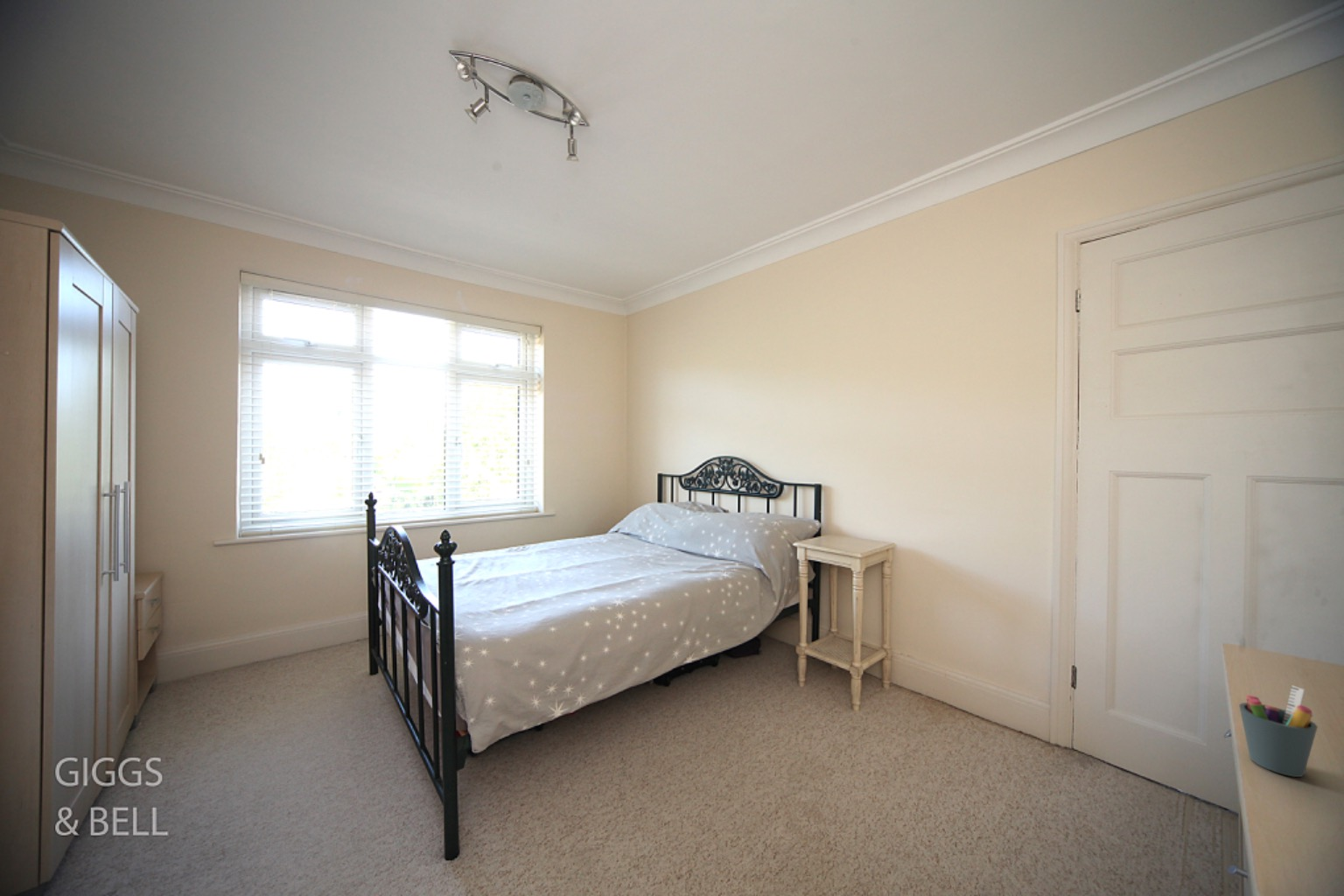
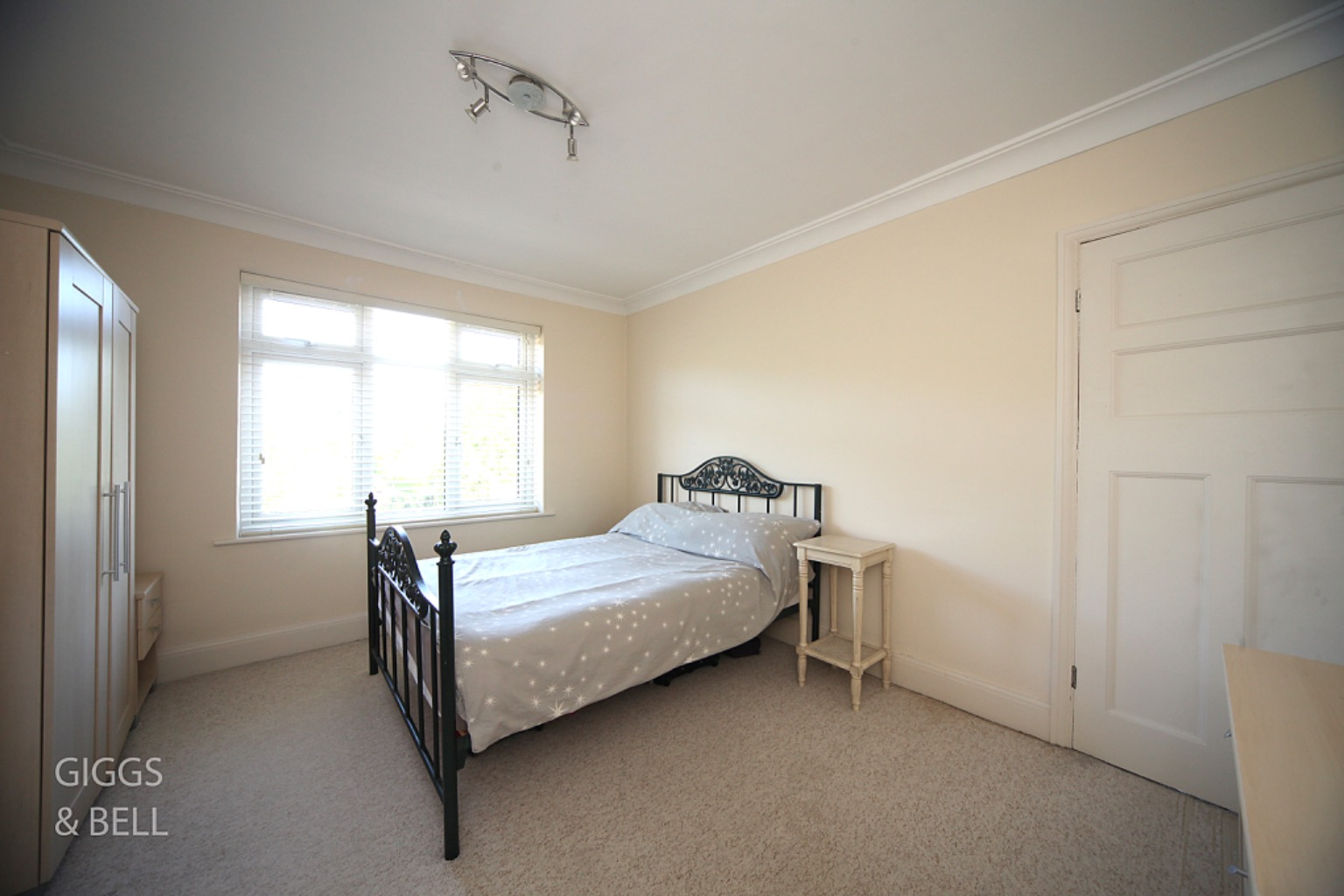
- pen holder (1278, 727)
